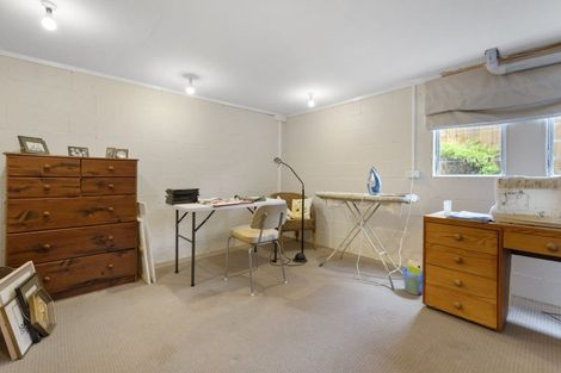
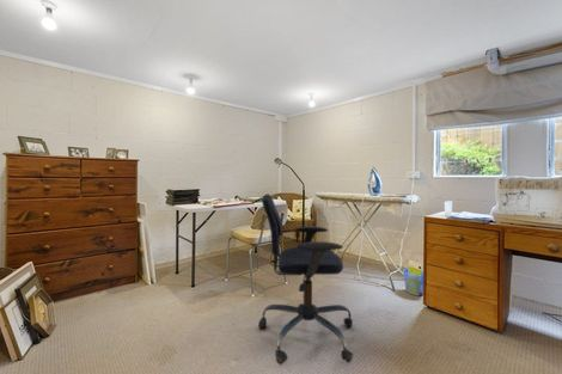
+ office chair (306, 264)
